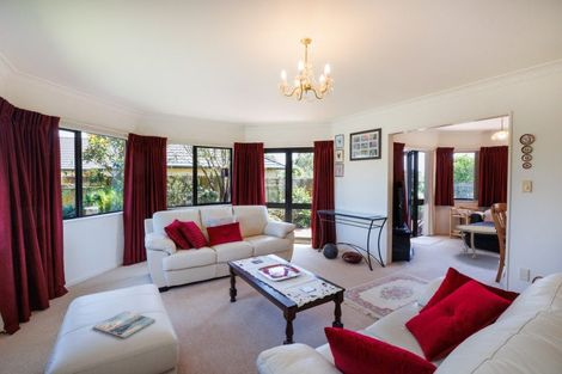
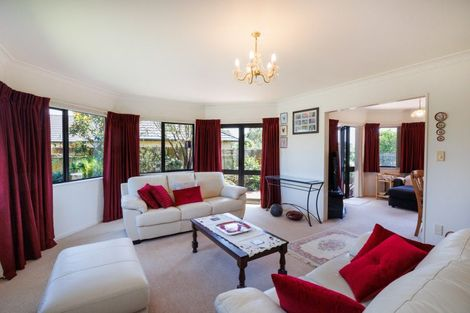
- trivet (472, 241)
- magazine (124, 323)
